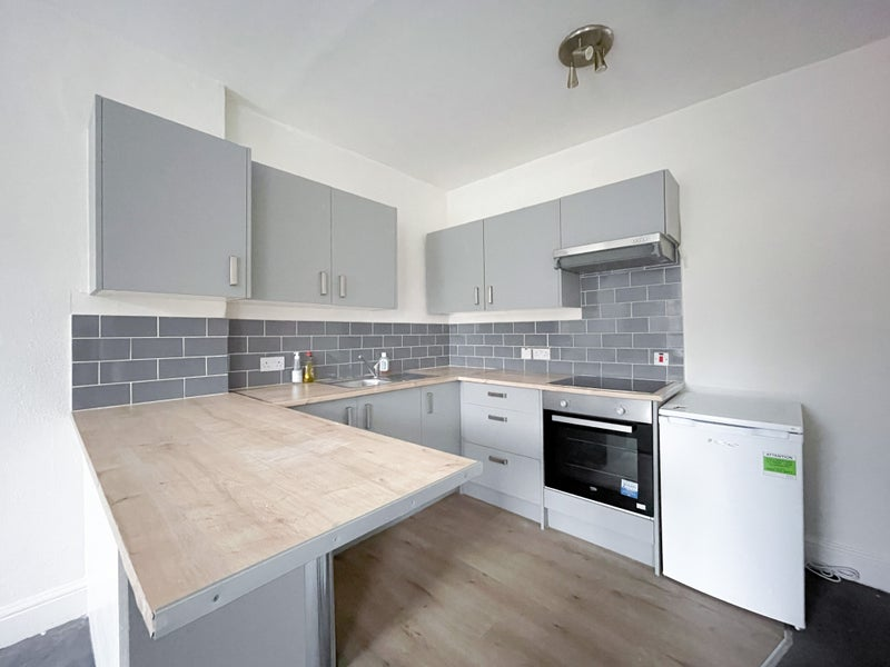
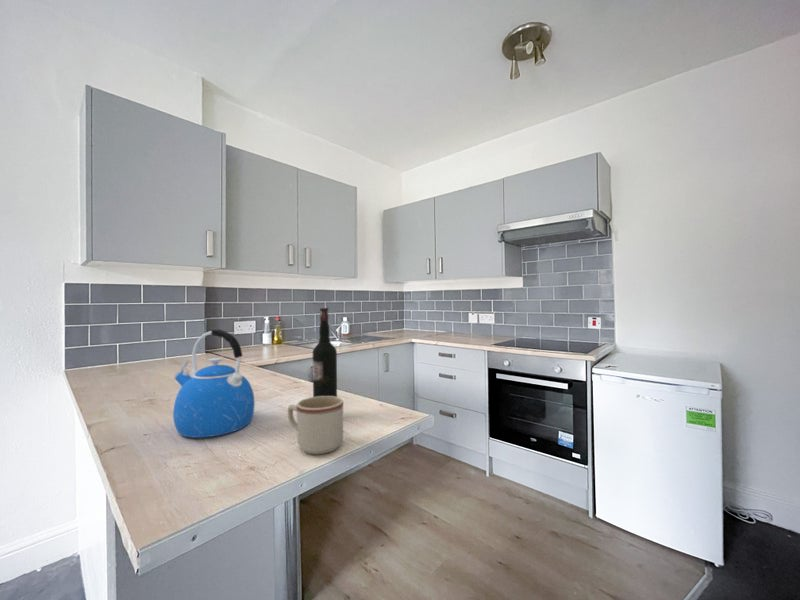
+ kettle (209, 377)
+ wine bottle (324, 362)
+ mug (314, 423)
